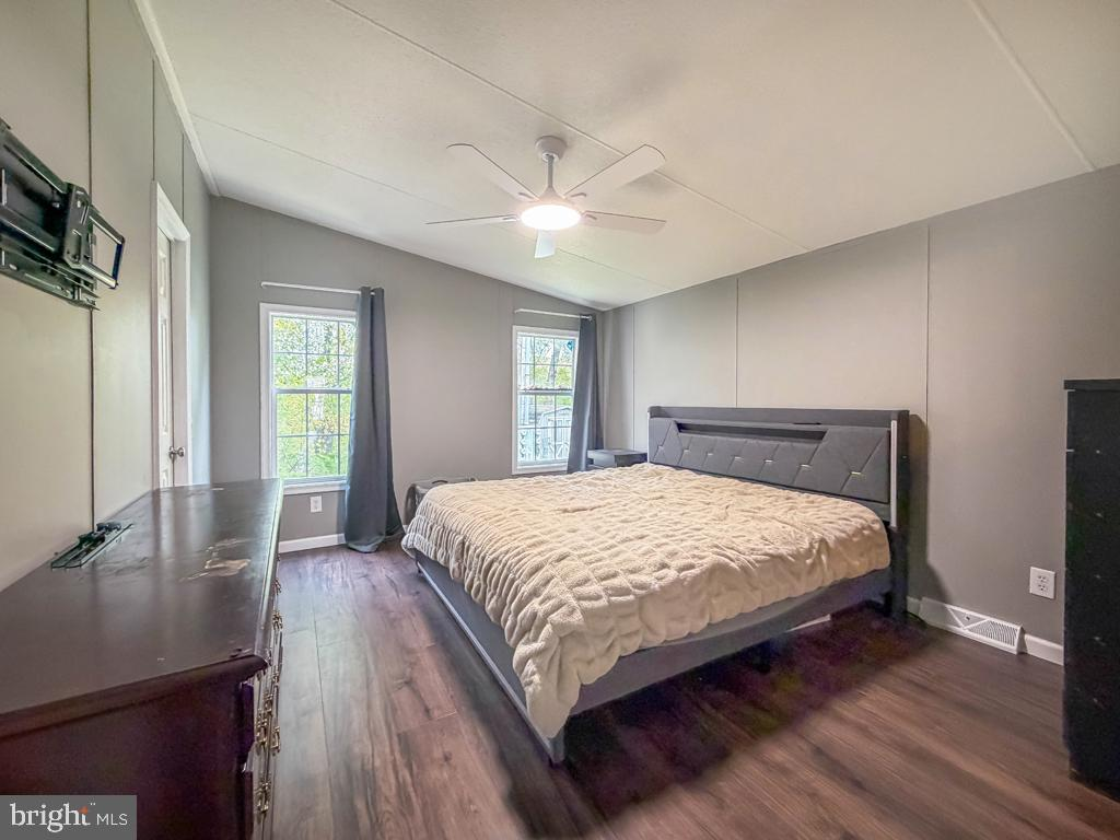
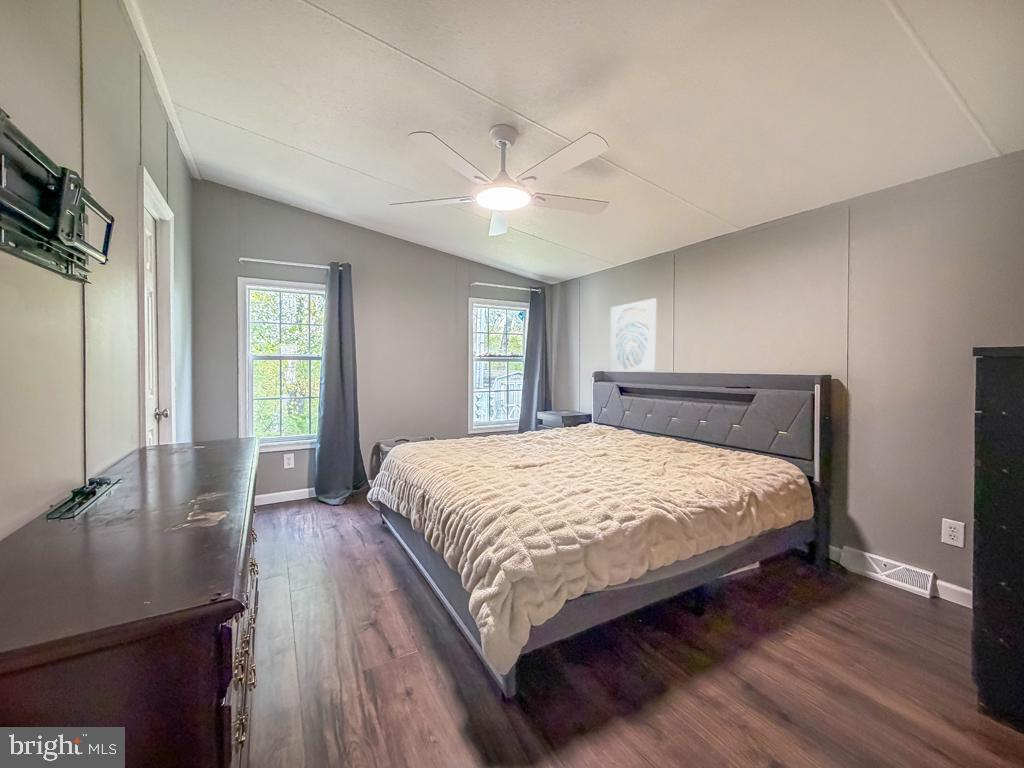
+ wall art (632, 337)
